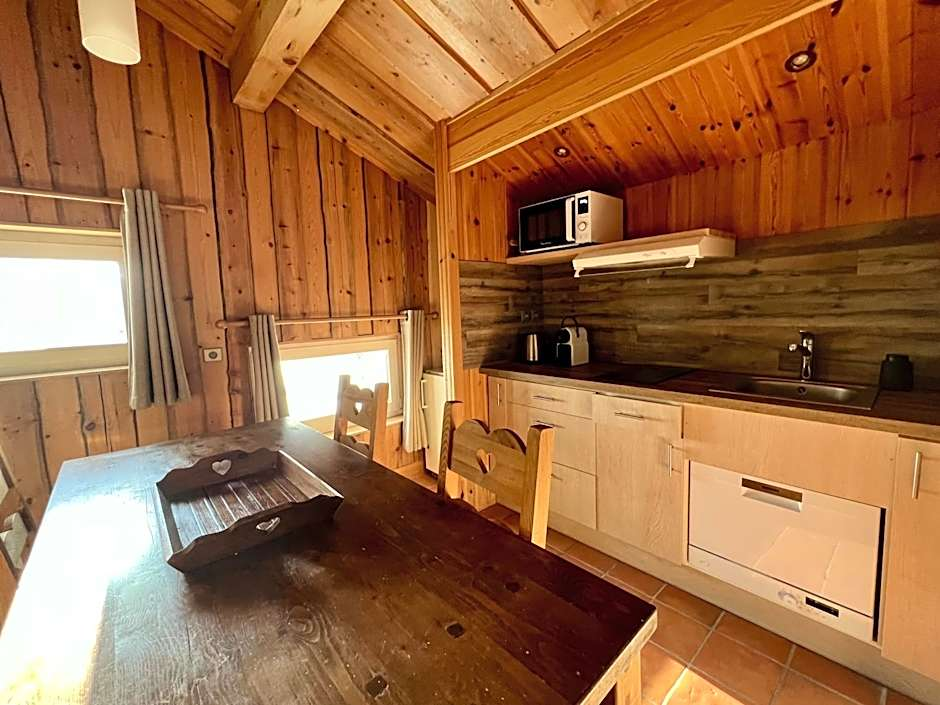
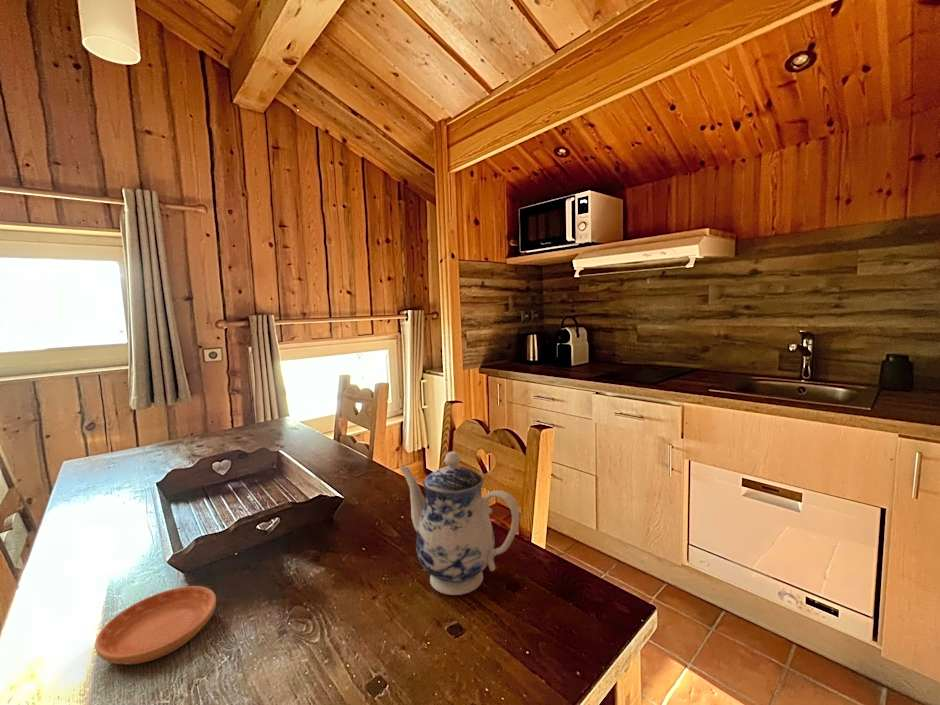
+ saucer (160, 625)
+ teapot (454, 515)
